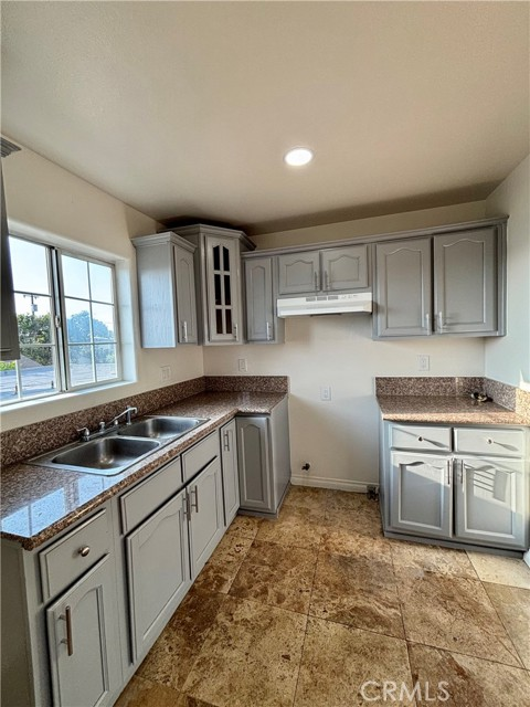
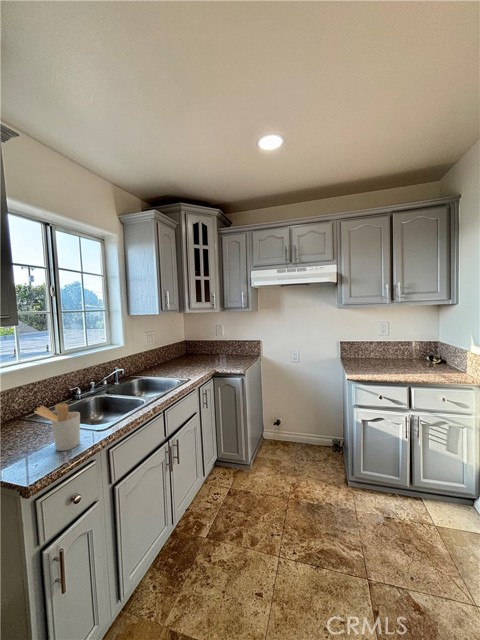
+ utensil holder (58, 425)
